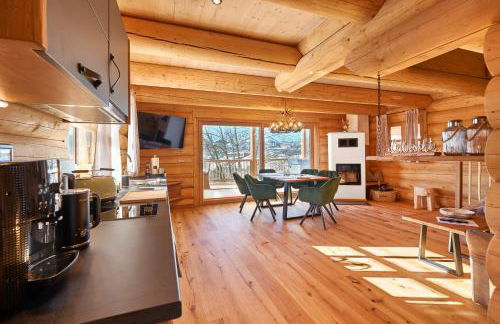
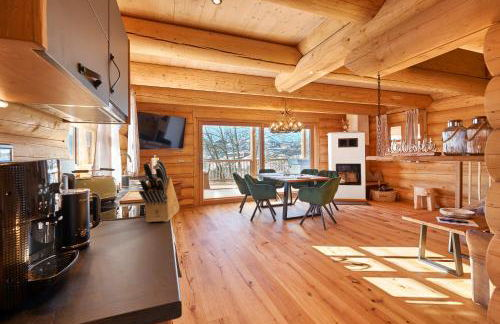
+ knife block (161, 189)
